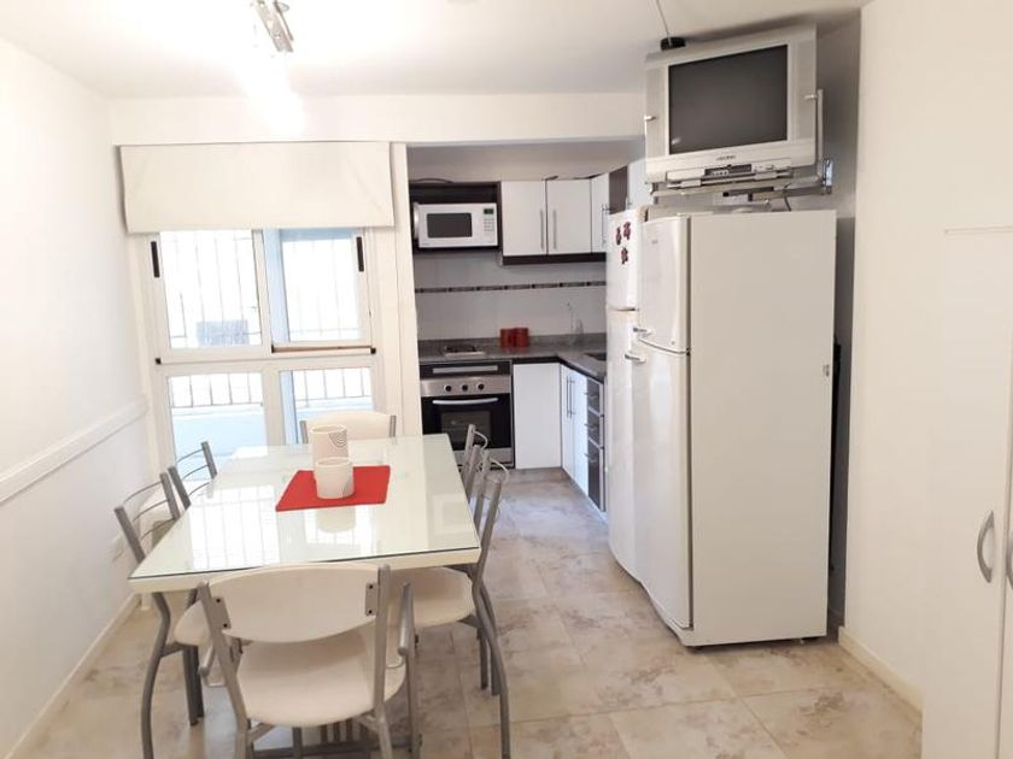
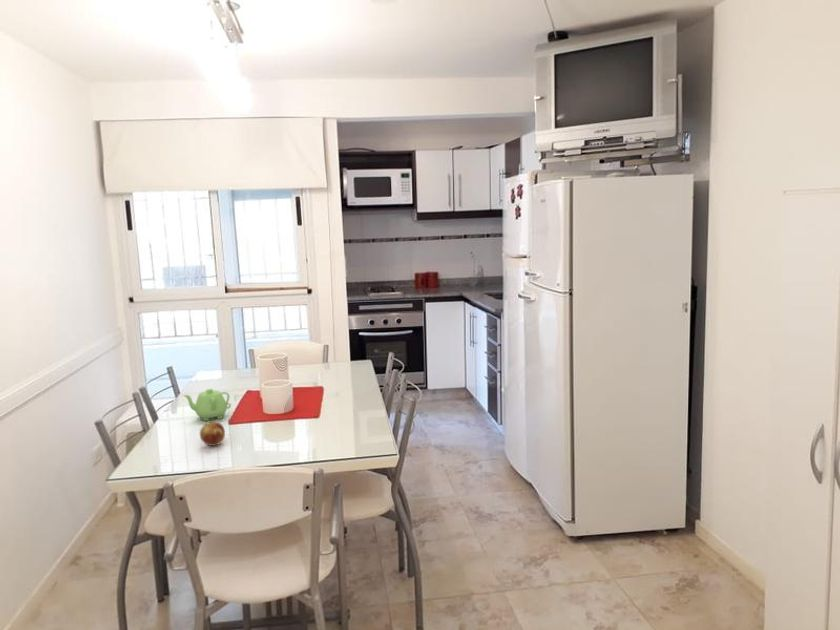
+ teapot (207, 403)
+ fruit (212, 433)
